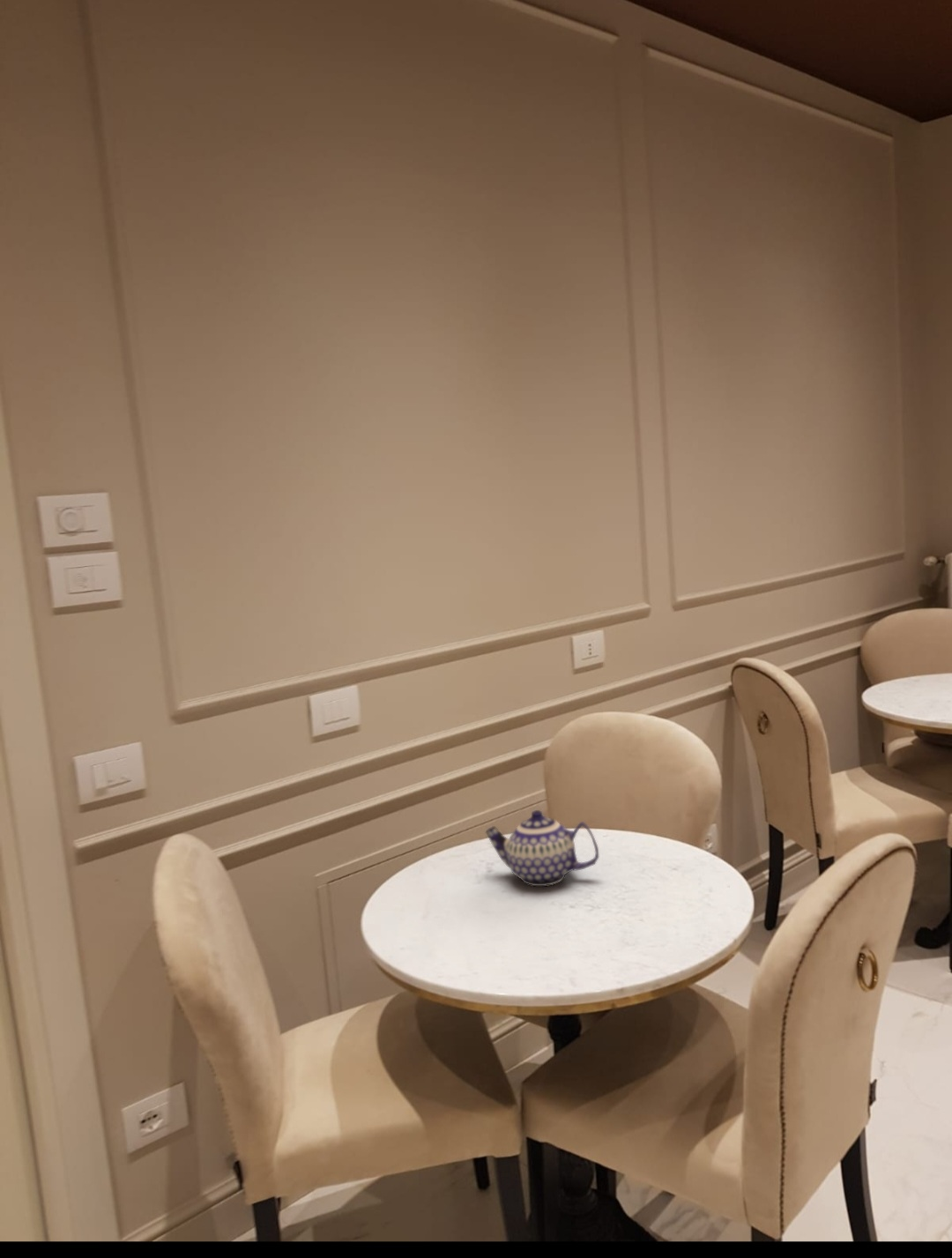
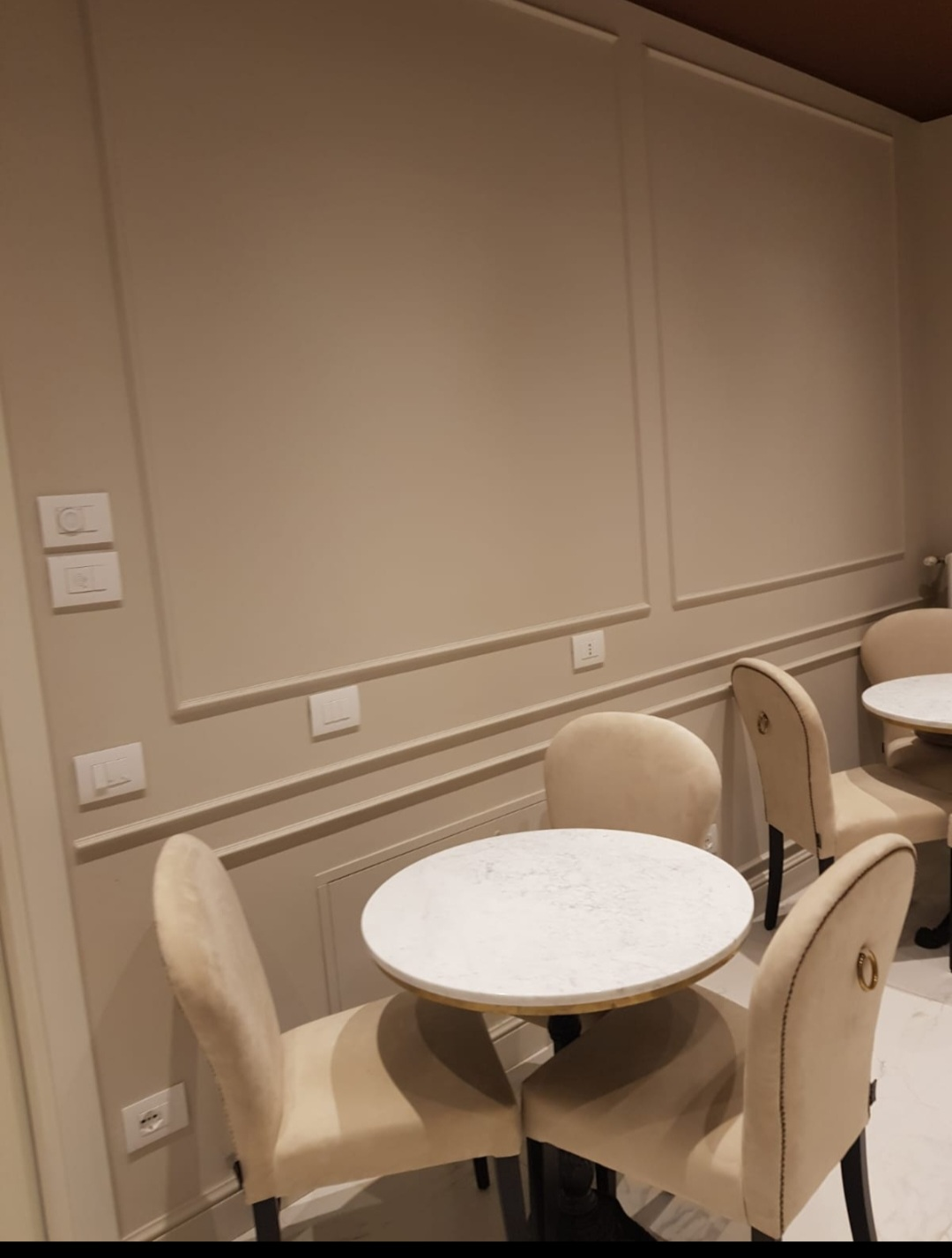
- teapot (541, 844)
